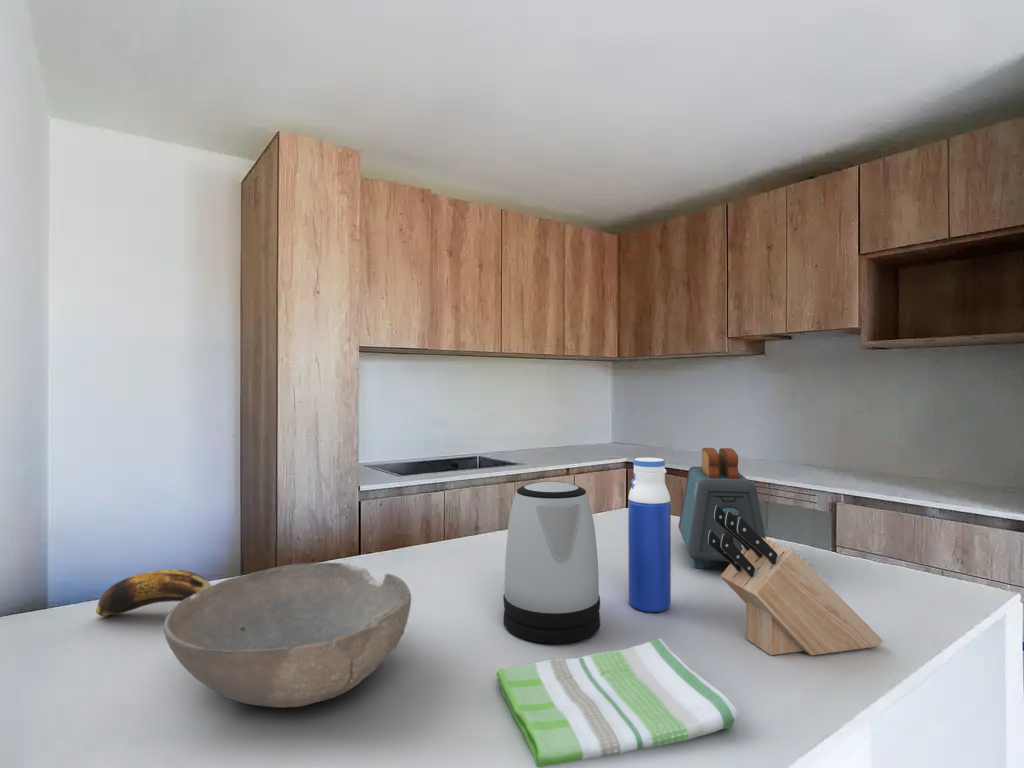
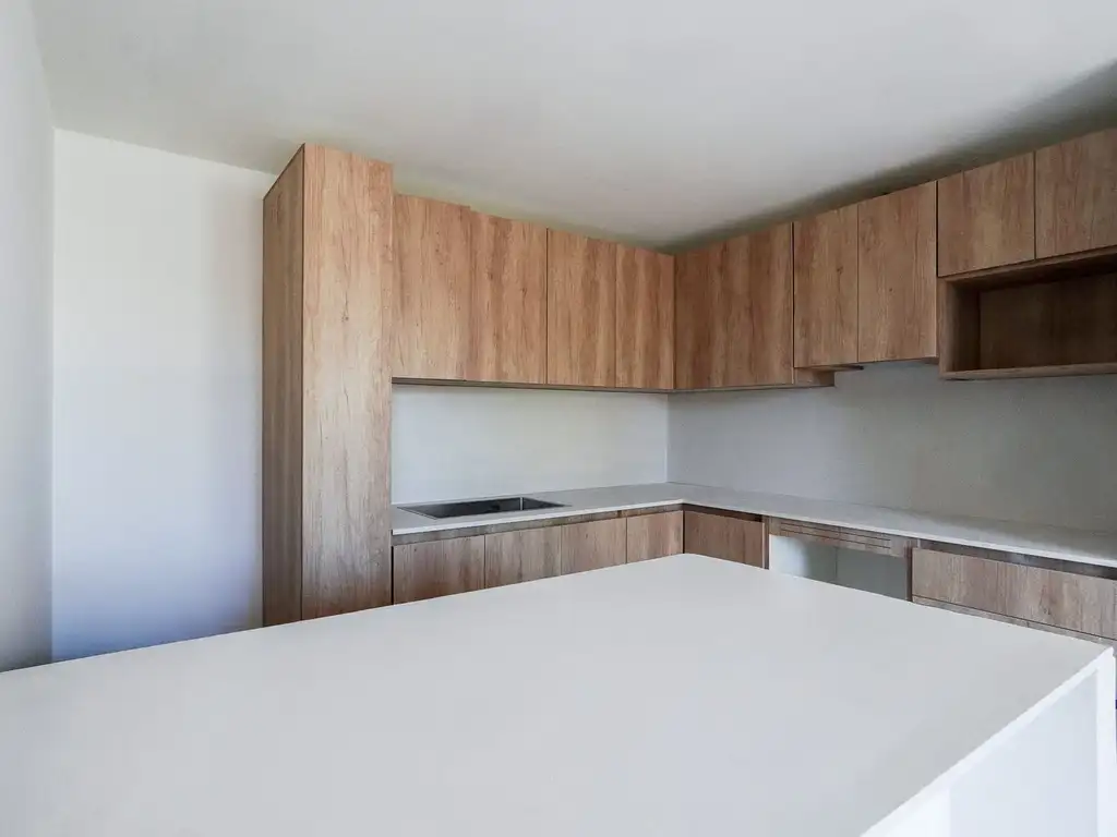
- kettle (548, 549)
- banana (167, 591)
- water bottle (649, 532)
- toaster (719, 503)
- knife block (789, 574)
- bowl (295, 637)
- dish towel (609, 692)
